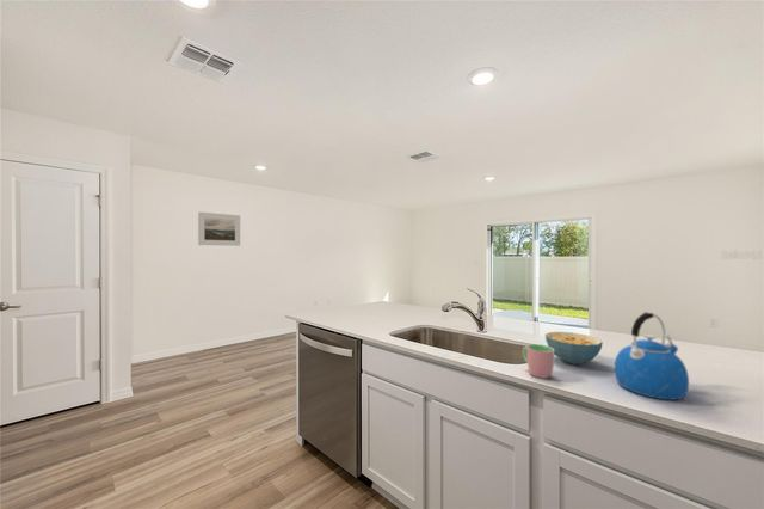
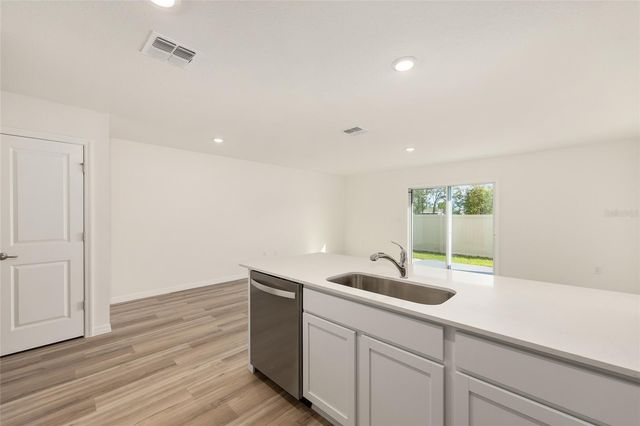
- cup (536, 360)
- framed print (220, 229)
- kettle (653, 349)
- cereal bowl (572, 349)
